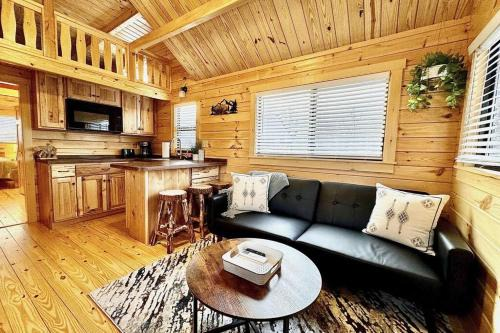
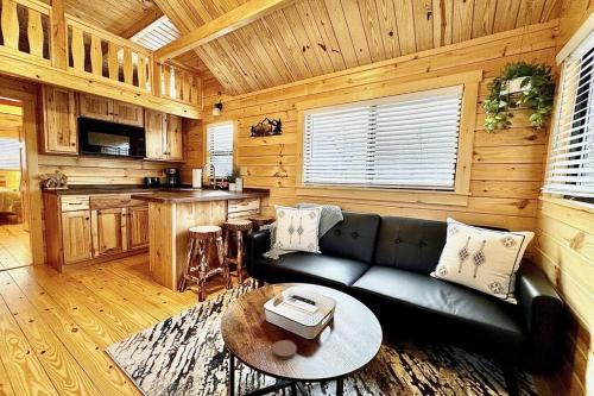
+ coaster (284, 348)
